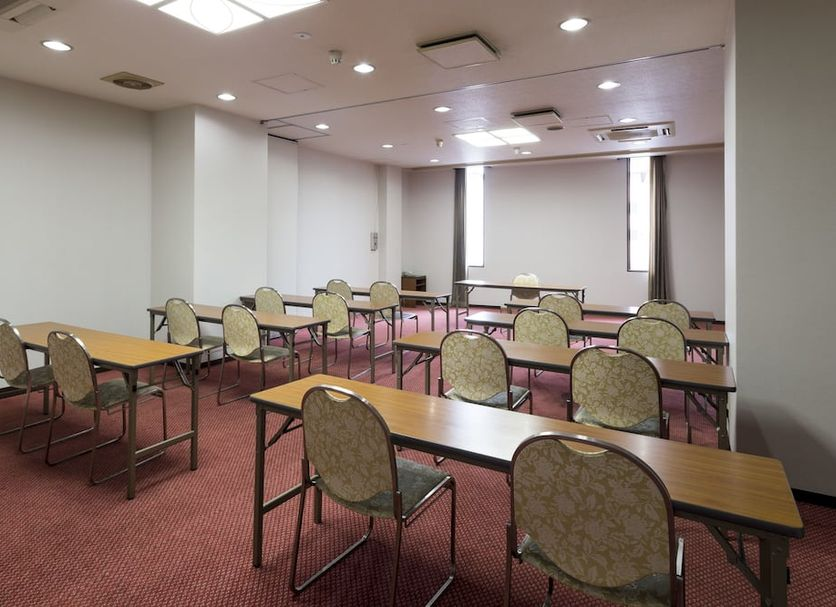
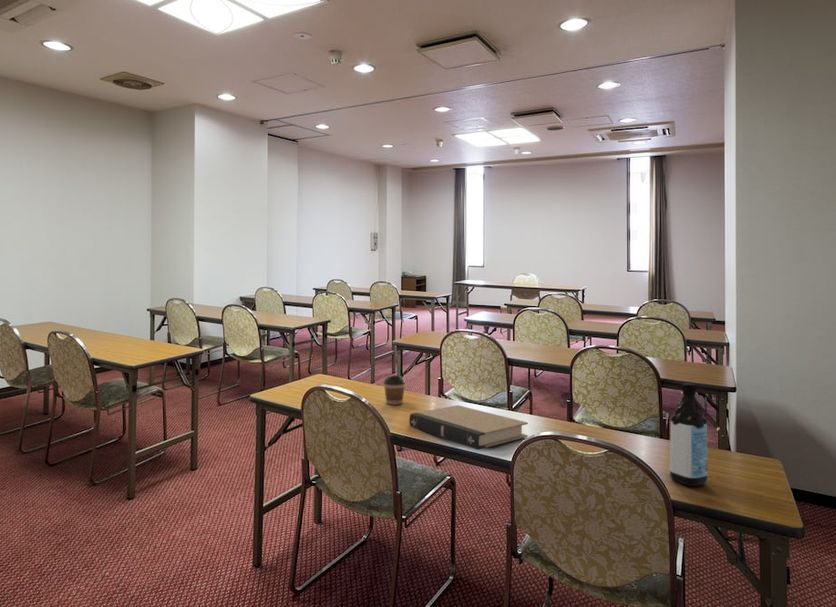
+ coffee cup (394, 388)
+ water bottle (688, 432)
+ book (466, 424)
